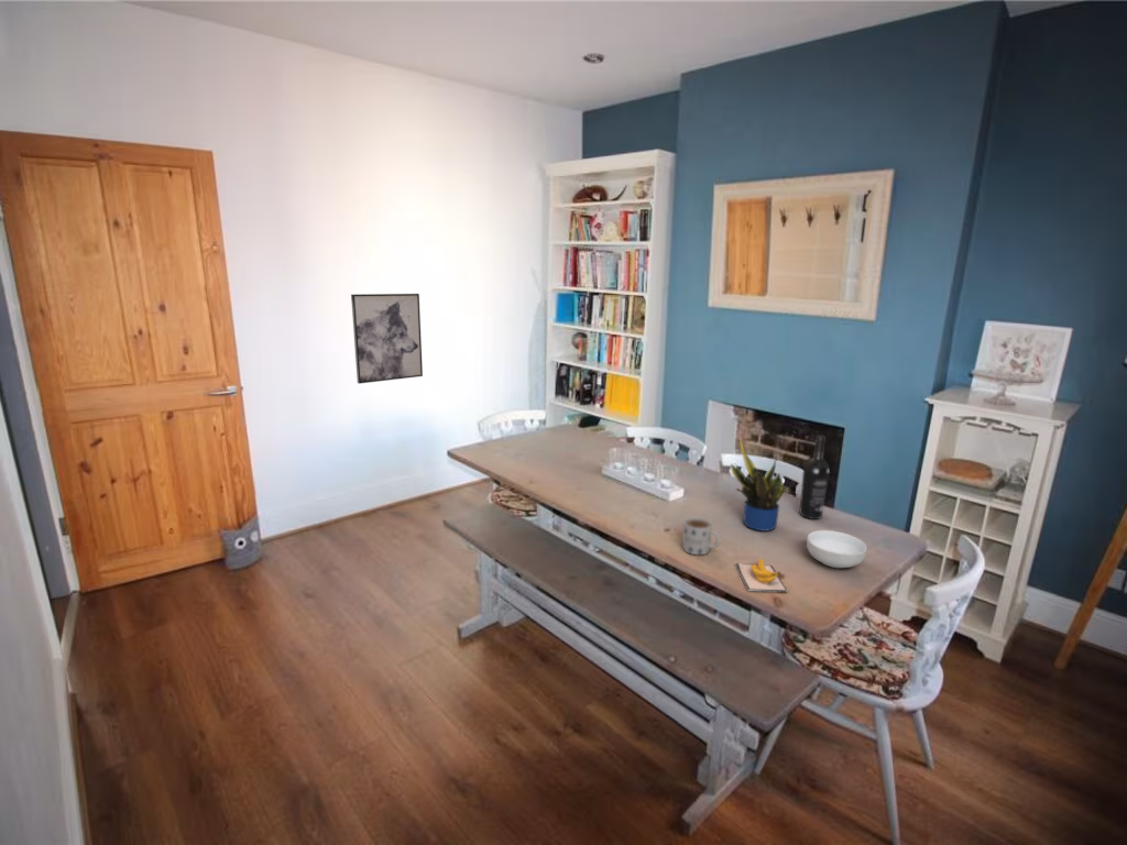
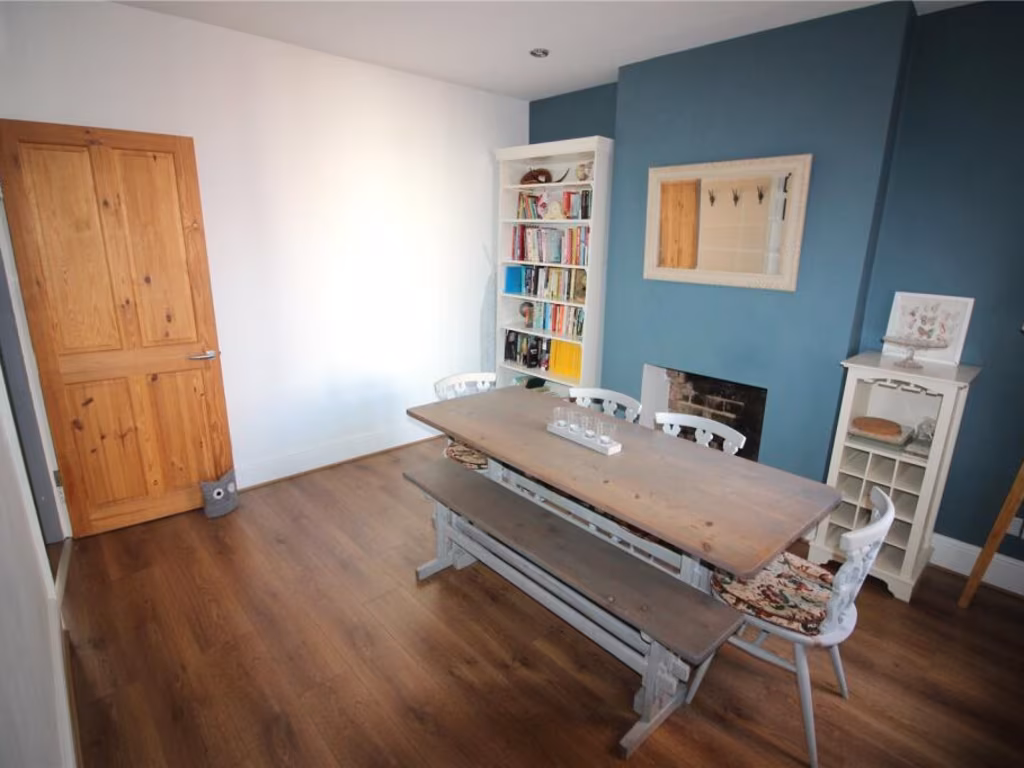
- banana (761, 571)
- cereal bowl (834, 551)
- wall art (389, 337)
- wine bottle (816, 476)
- potted plant (753, 482)
- mug (701, 537)
